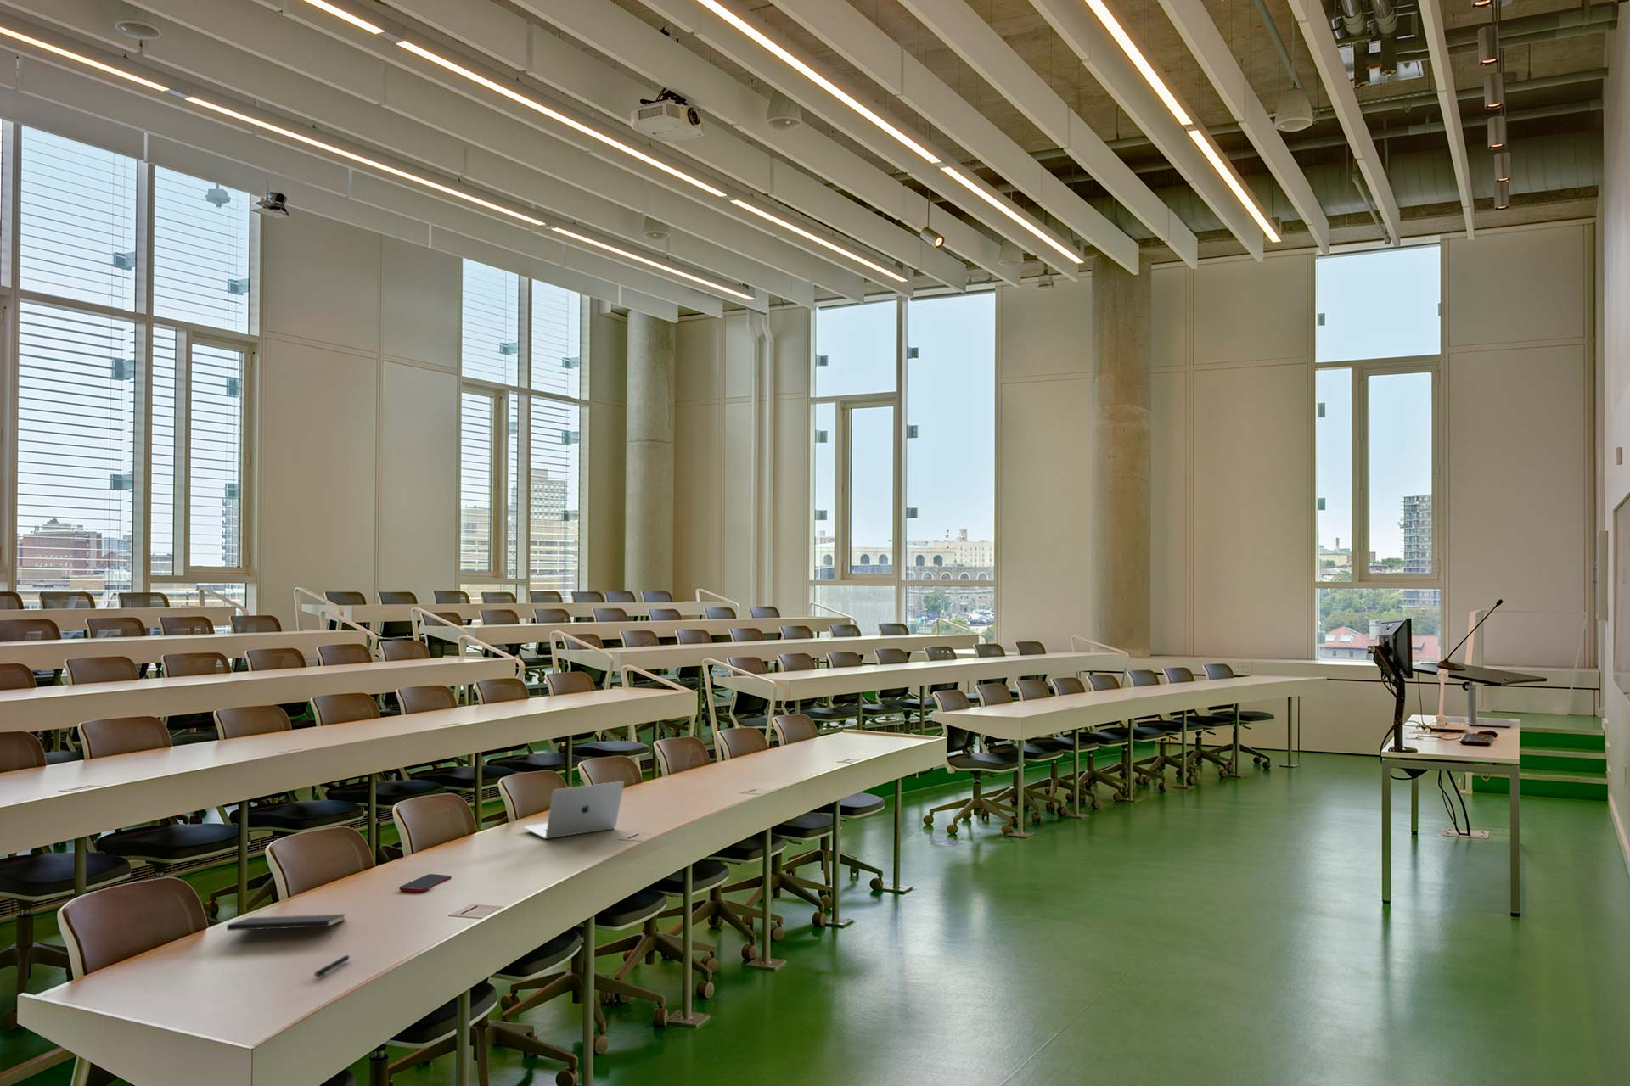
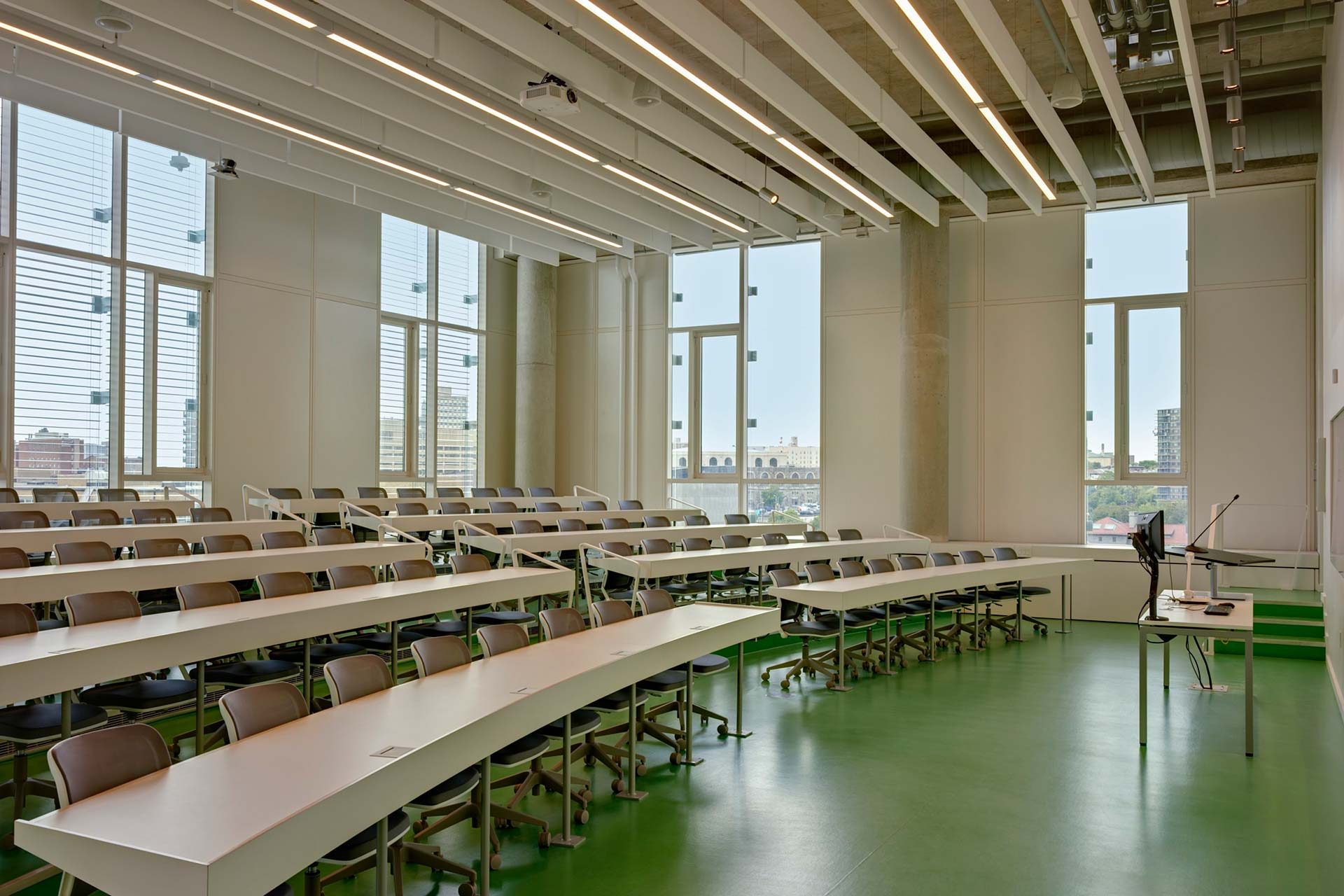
- pen (332, 965)
- cell phone (426, 884)
- notepad (287, 921)
- laptop (572, 805)
